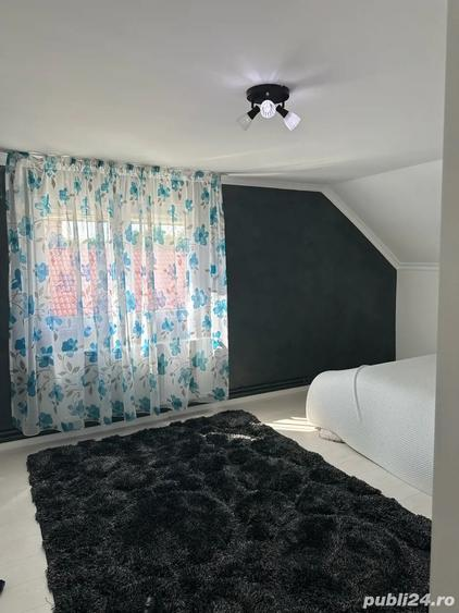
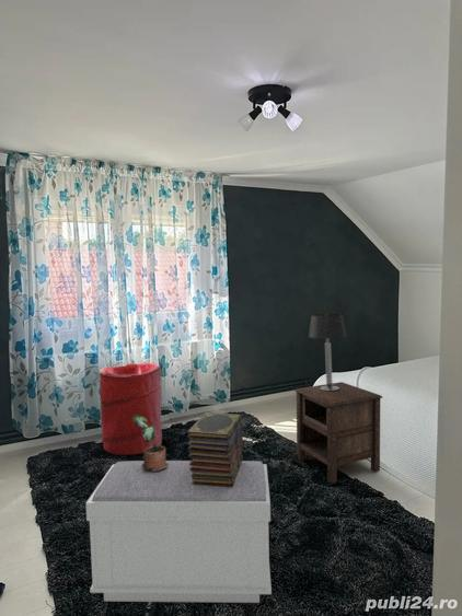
+ bench (185, 525)
+ table lamp (330, 351)
+ nightstand (336, 428)
+ laundry hamper (131, 404)
+ book stack (216, 446)
+ potted plant (149, 442)
